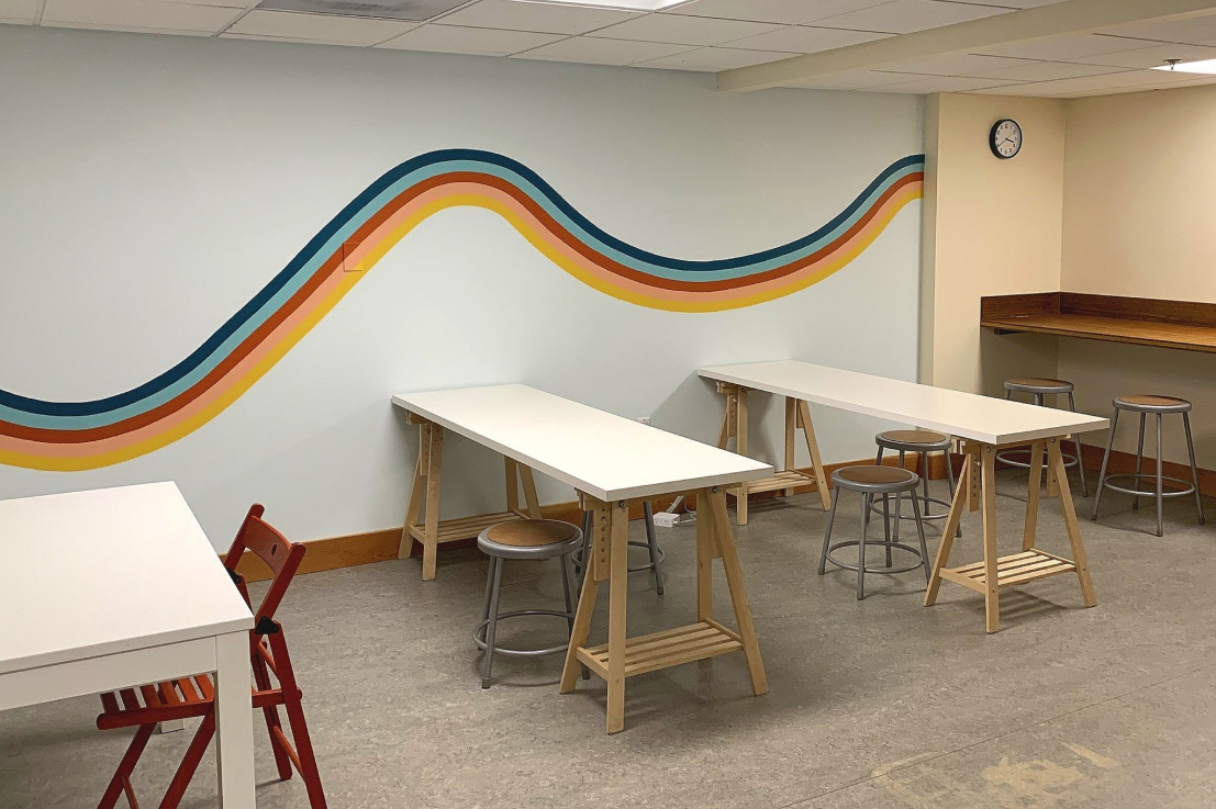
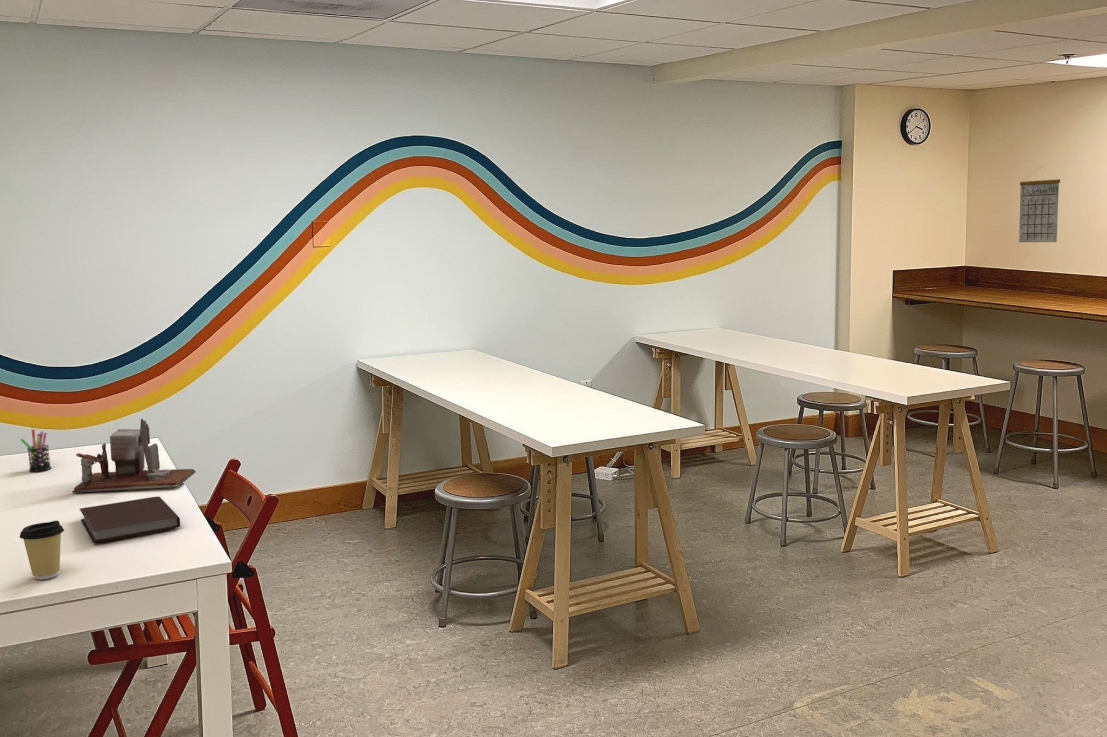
+ desk organizer (132, 449)
+ coffee cup (43, 550)
+ notebook (128, 517)
+ calendar (1039, 204)
+ pen holder (35, 450)
